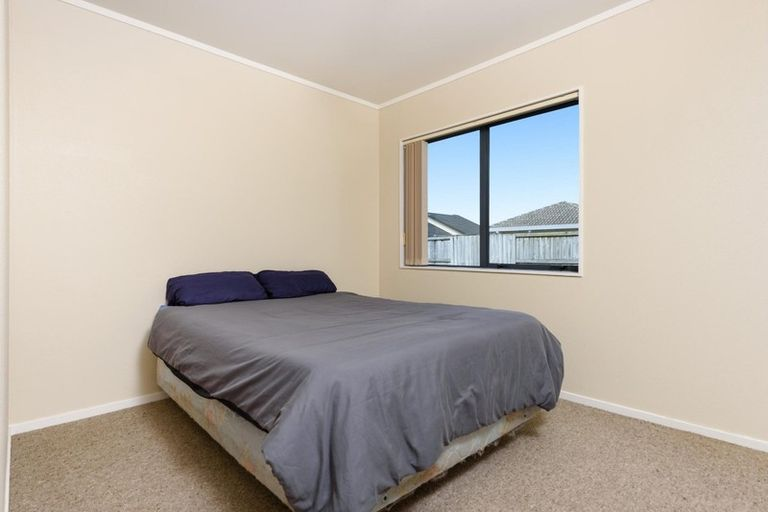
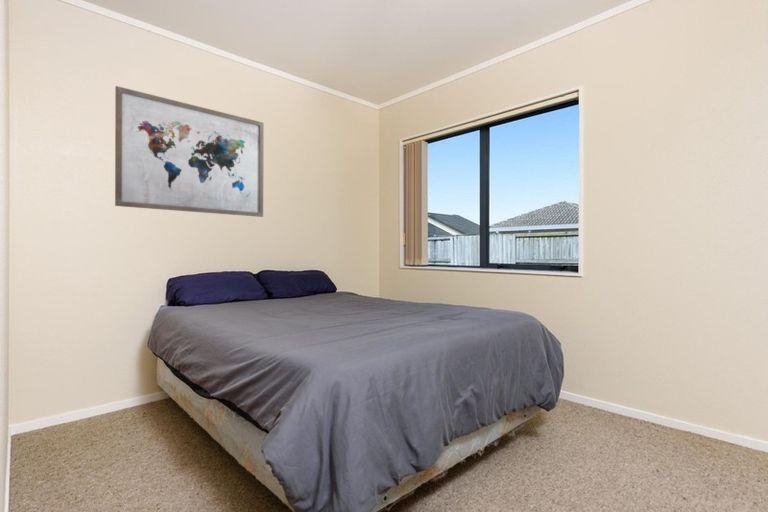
+ wall art (198, 159)
